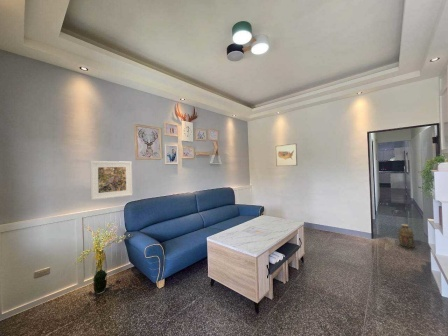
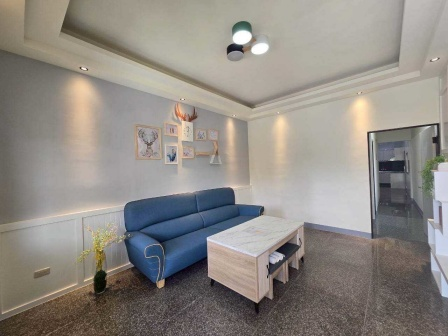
- lantern (405, 234)
- wall art (286, 155)
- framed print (112, 179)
